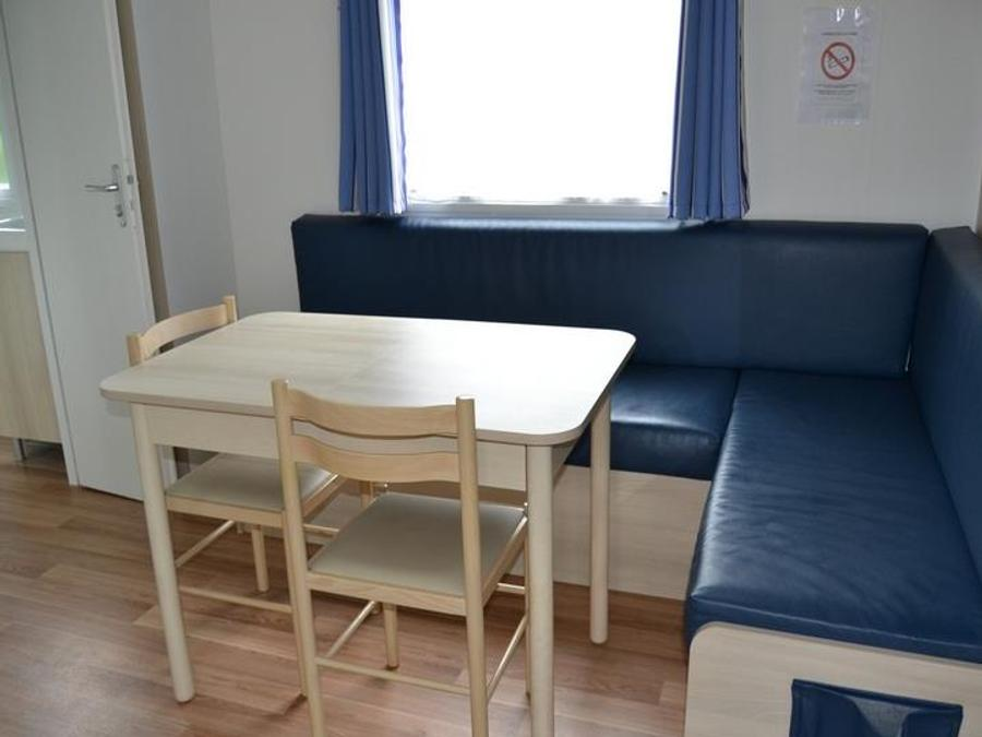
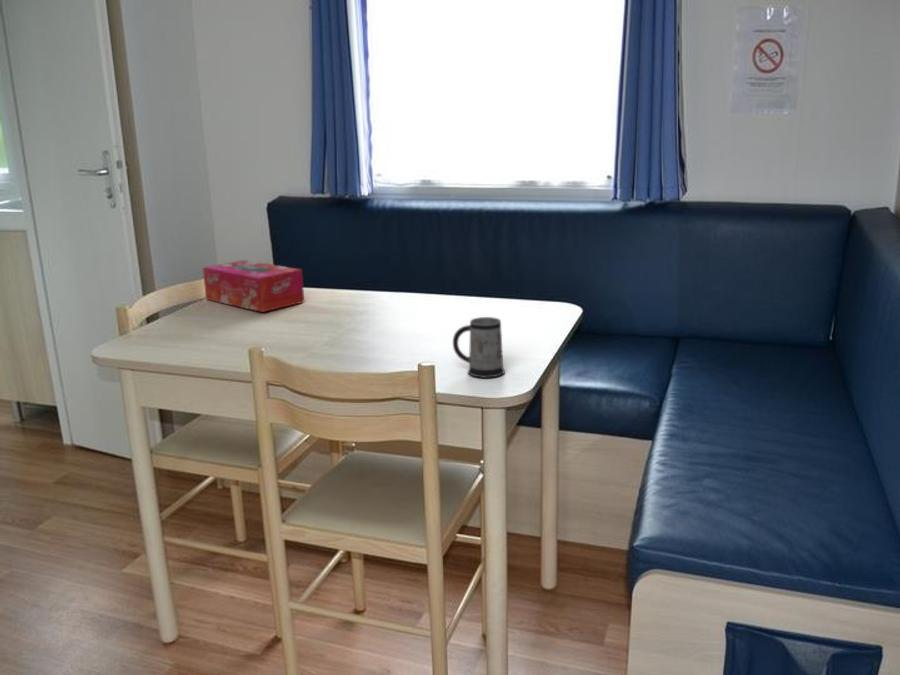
+ mug (477, 345)
+ tissue box (253, 284)
